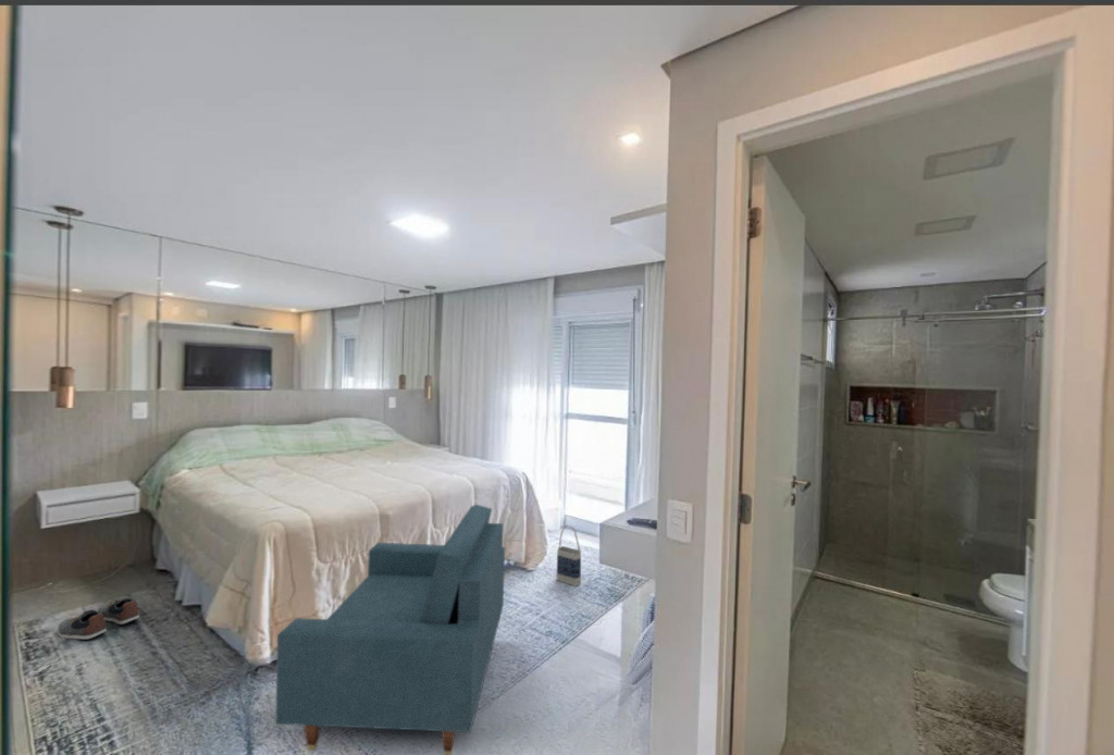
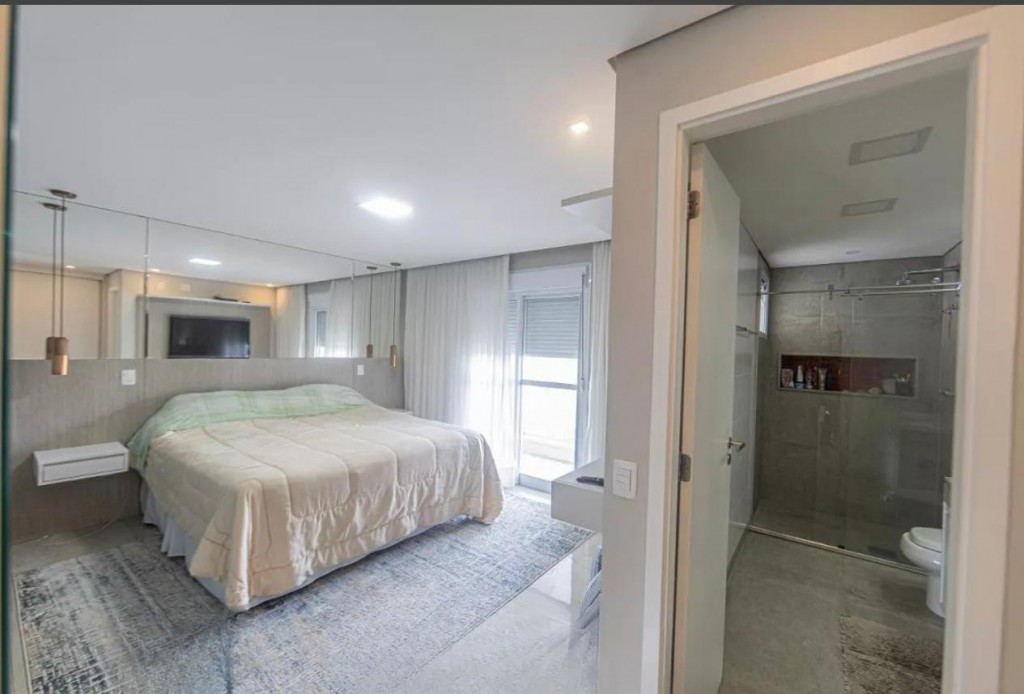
- bag (569, 553)
- shoe (100, 615)
- armchair (413, 606)
